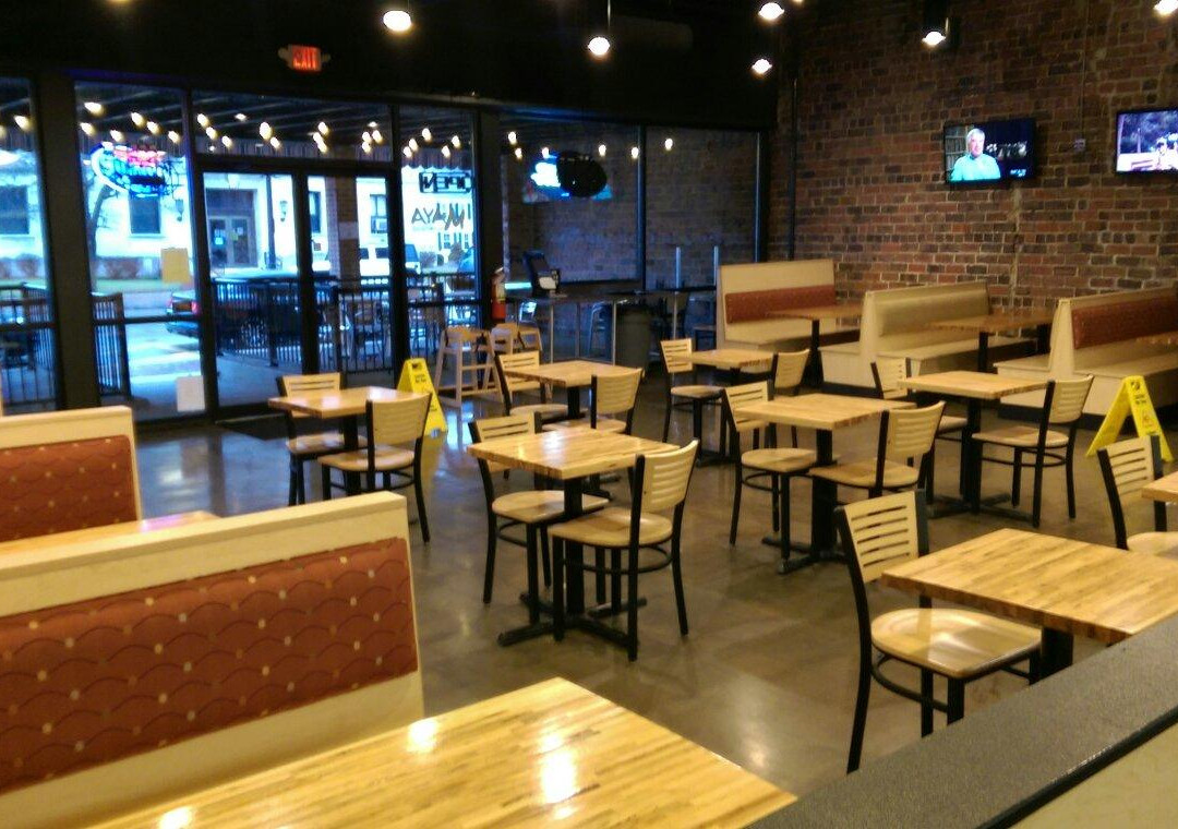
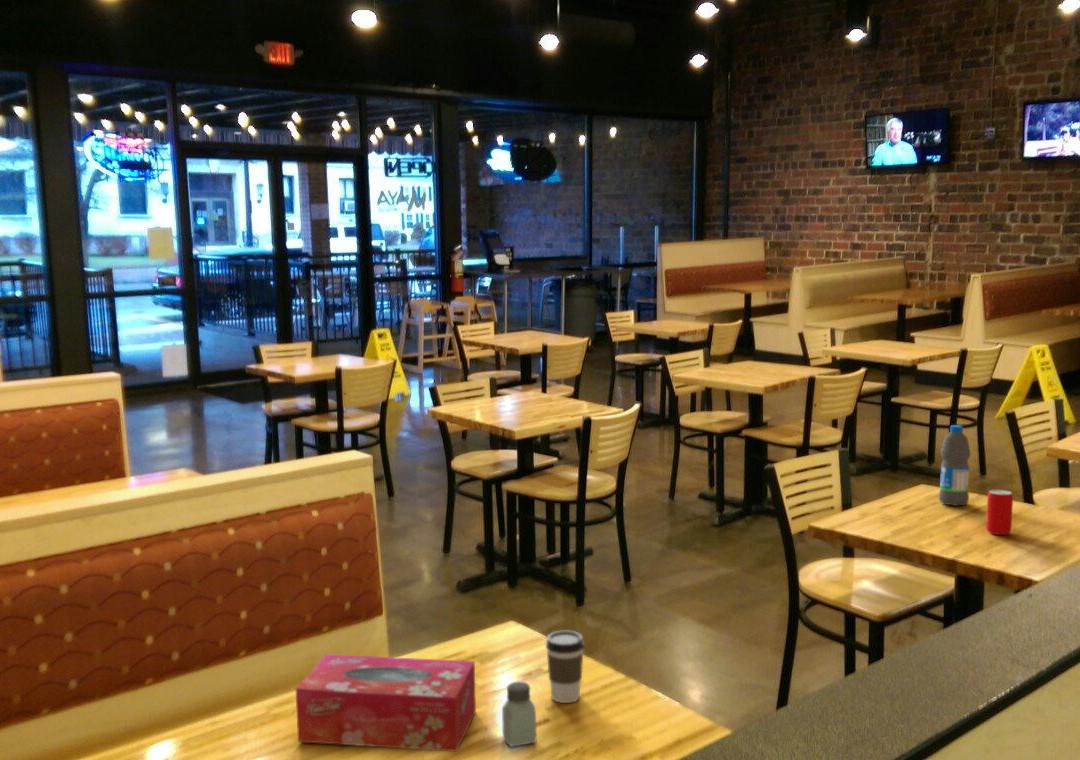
+ saltshaker (519, 713)
+ water bottle (955, 464)
+ beverage can (999, 512)
+ tissue box (388, 700)
+ coffee cup (565, 667)
